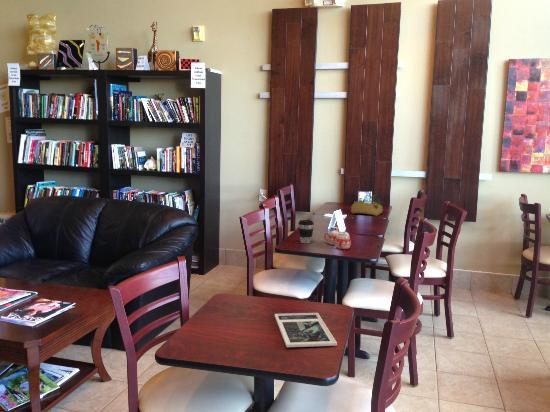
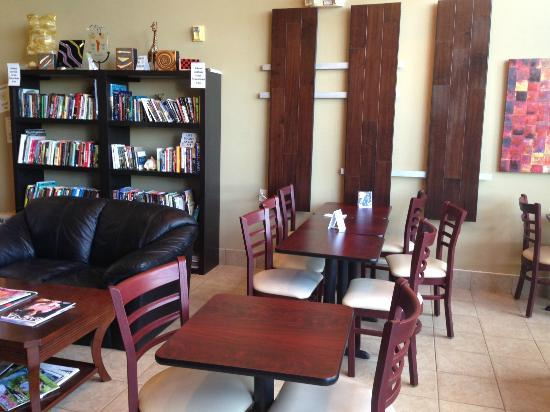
- succulent planter (366, 203)
- coffee cup (305, 231)
- magazine (303, 328)
- mug (336, 237)
